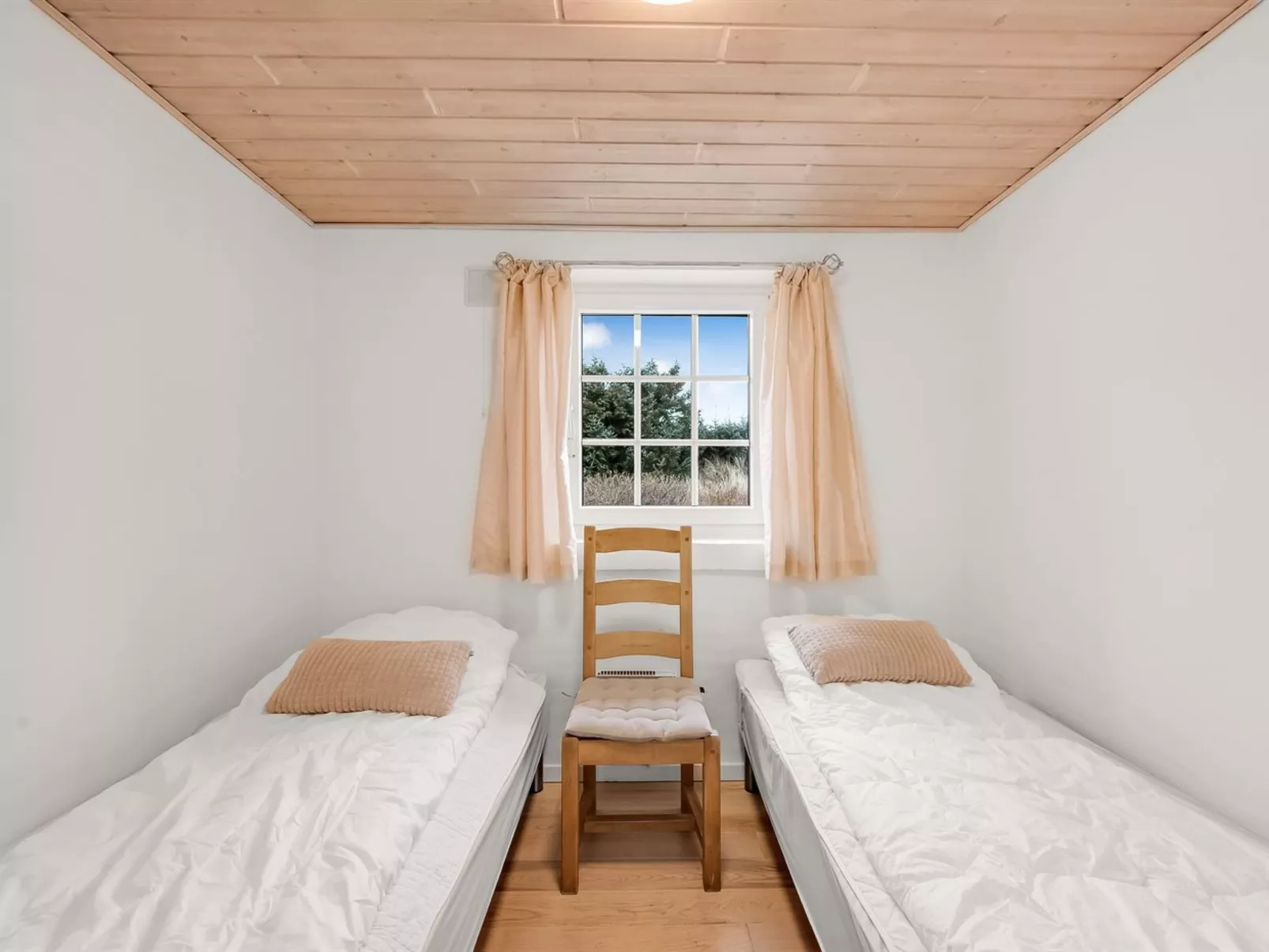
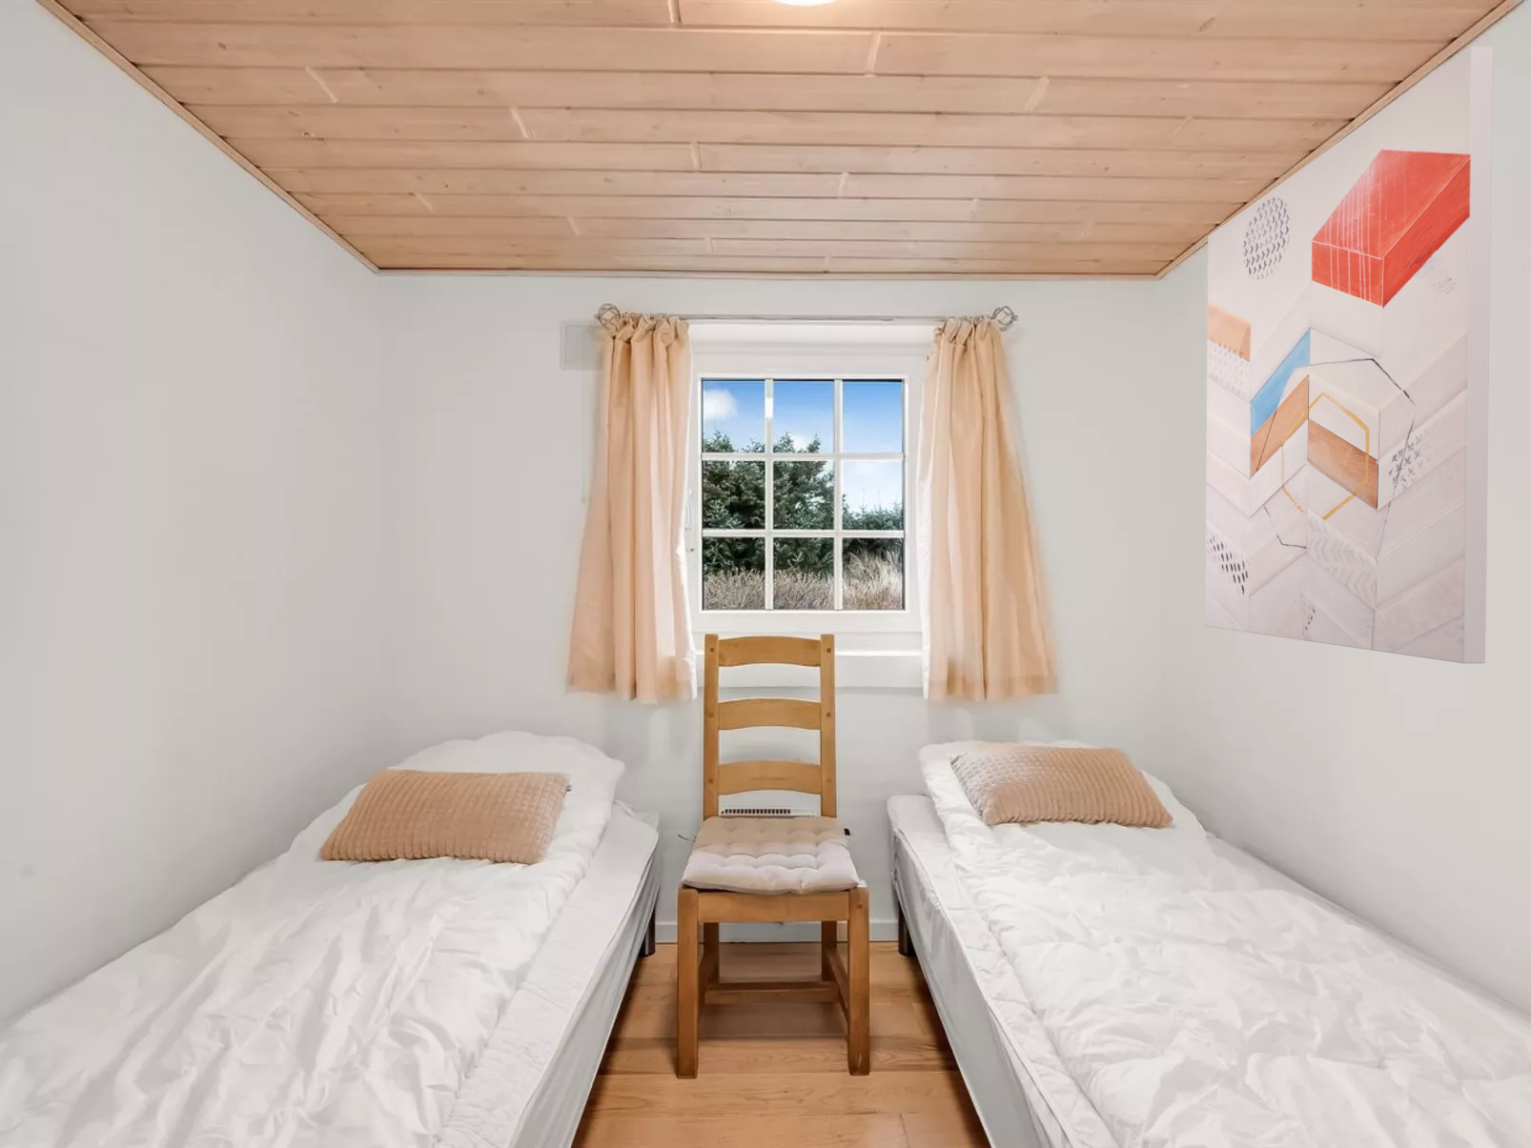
+ wall art (1315, 402)
